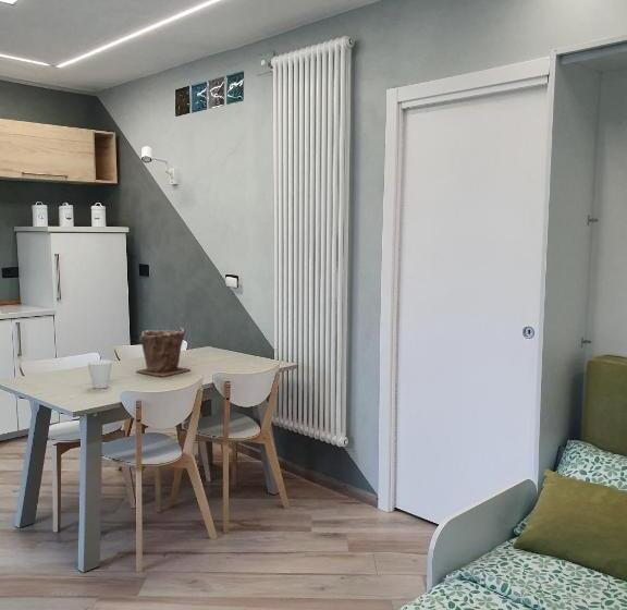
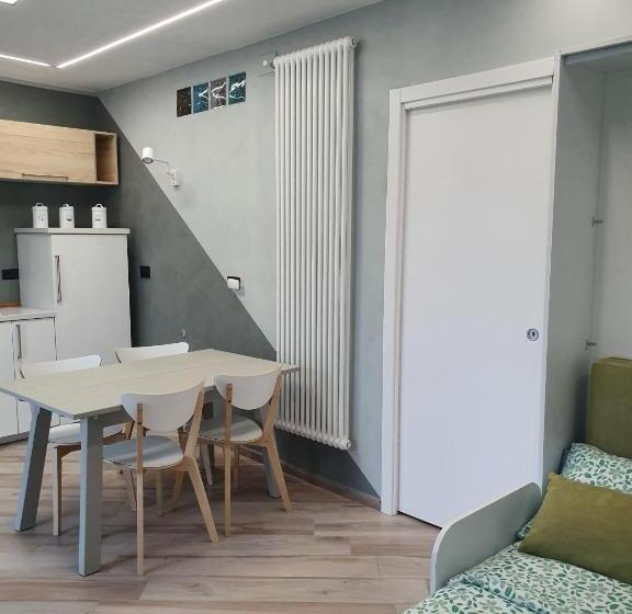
- cup (100, 374)
- plant pot (163, 351)
